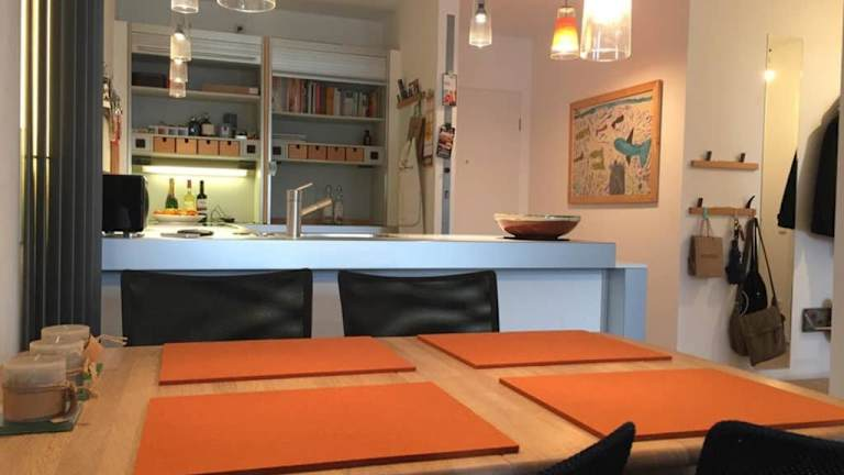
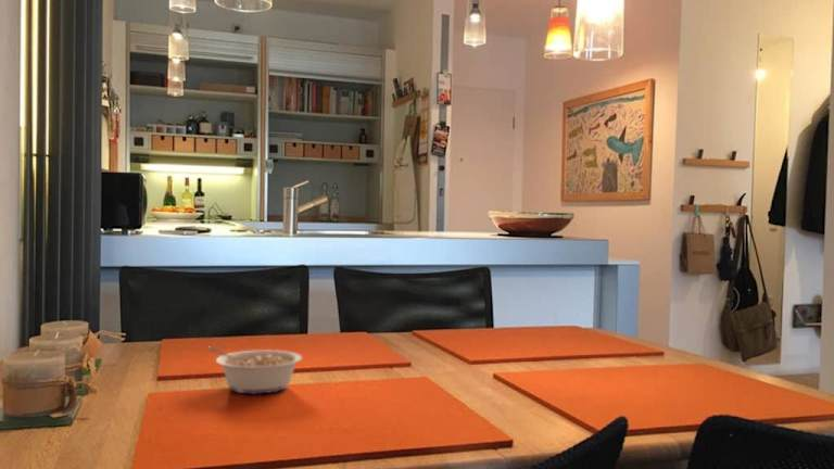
+ legume (255, 369)
